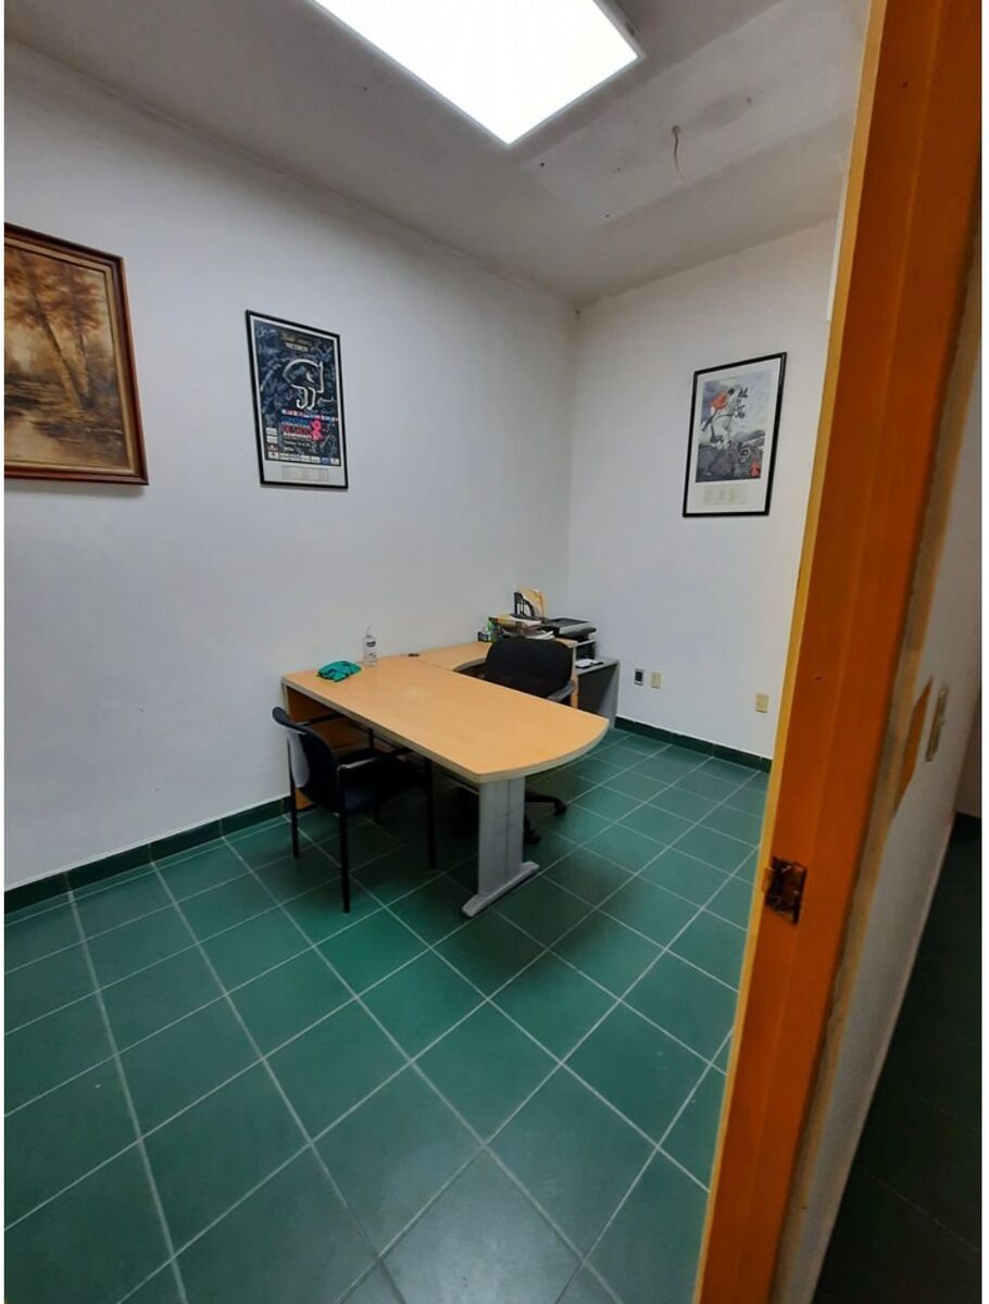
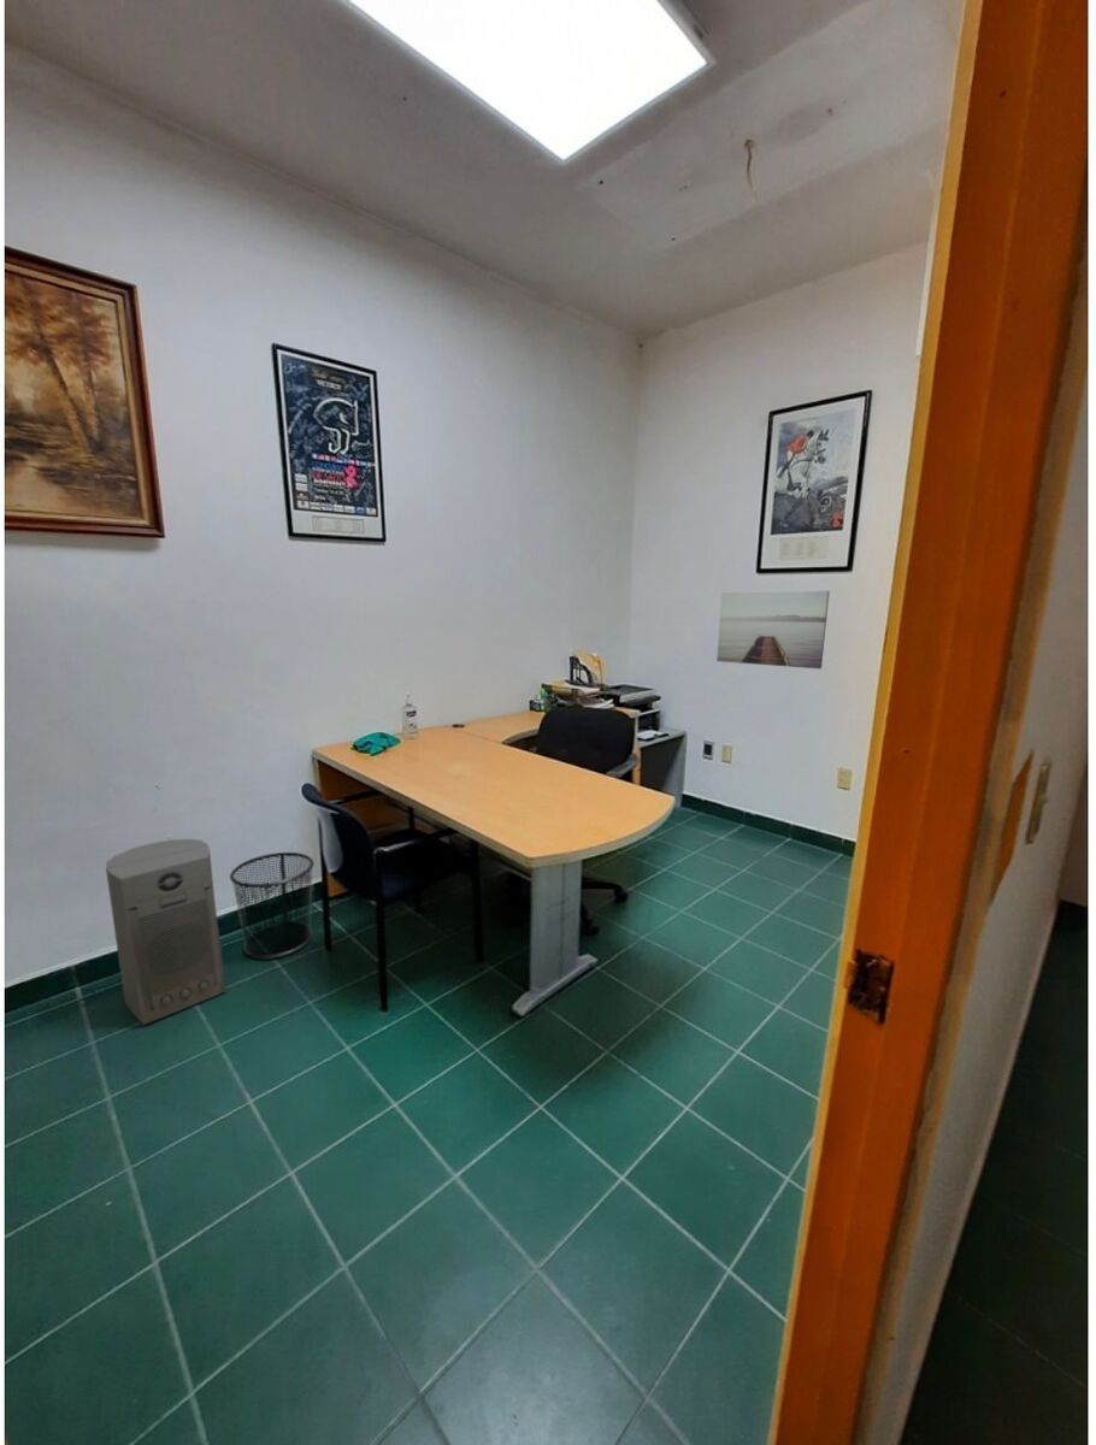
+ fan (166, 920)
+ waste bin (276, 903)
+ wall art (768, 629)
